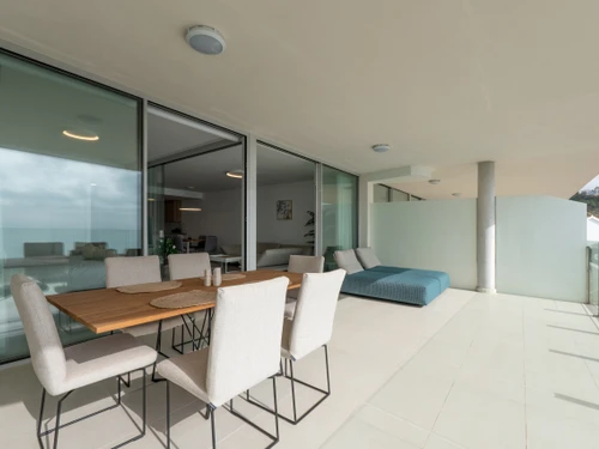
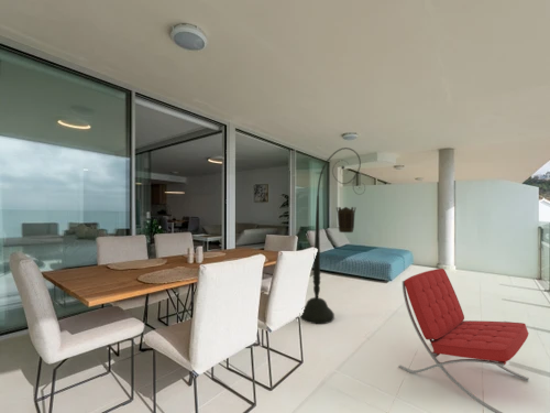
+ lounge chair (461, 325)
+ floor lamp (339, 230)
